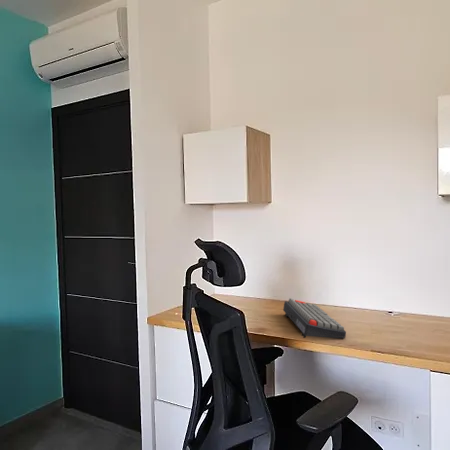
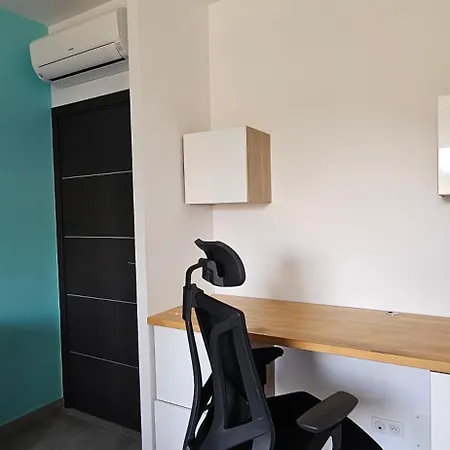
- keyboard (311, 315)
